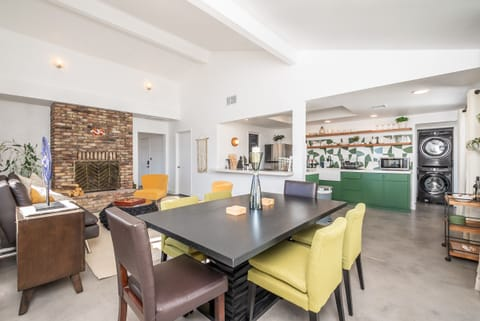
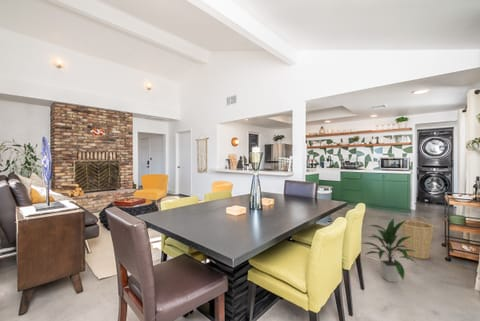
+ basket (416, 236)
+ indoor plant (389, 249)
